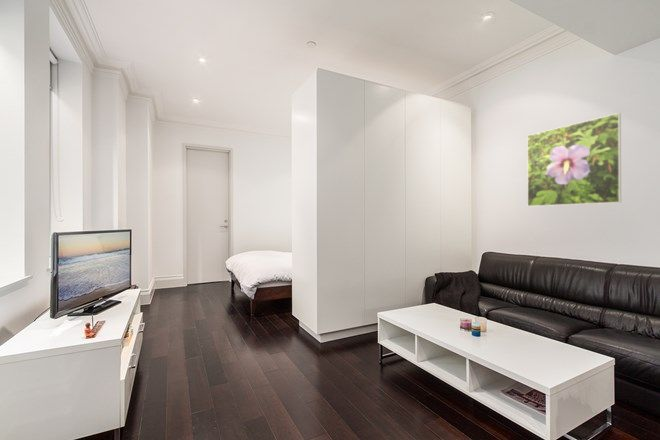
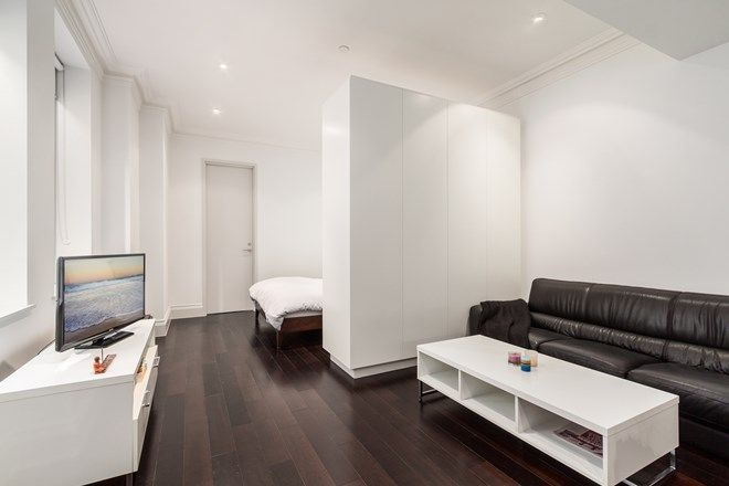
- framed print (568, 165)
